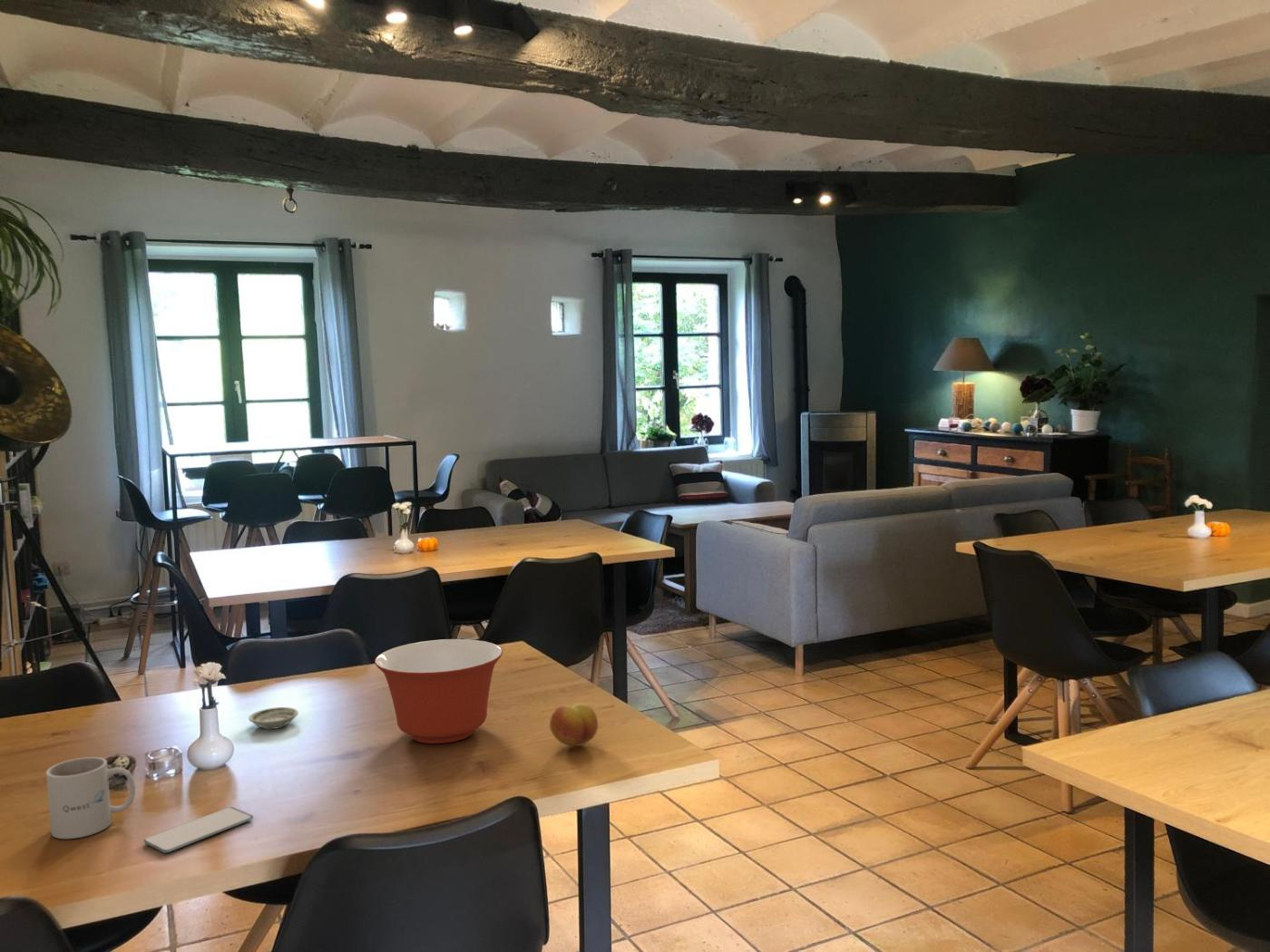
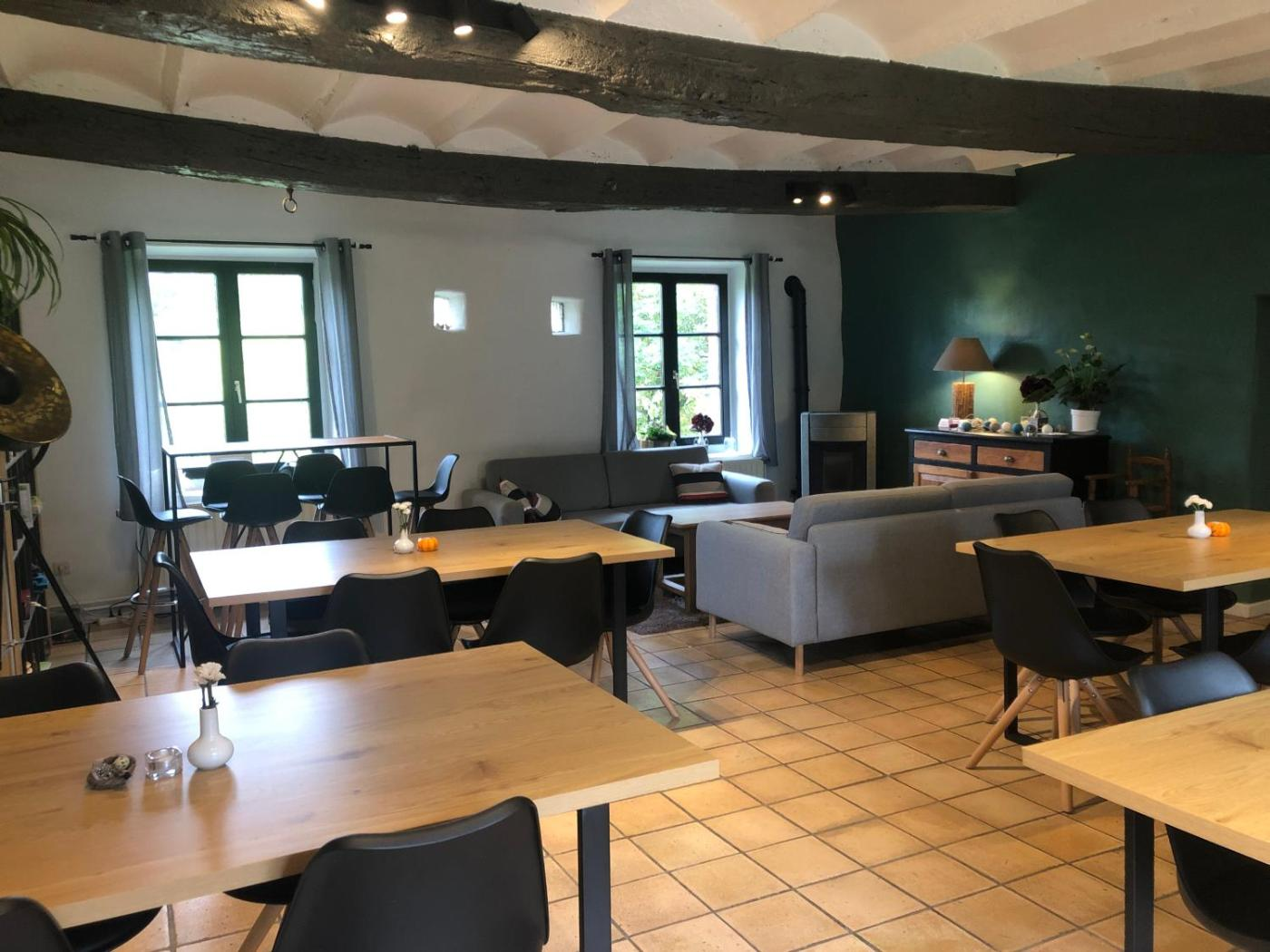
- mug (92, 794)
- smartphone (200, 829)
- mixing bowl (441, 694)
- fruit (573, 724)
- saucer (273, 719)
